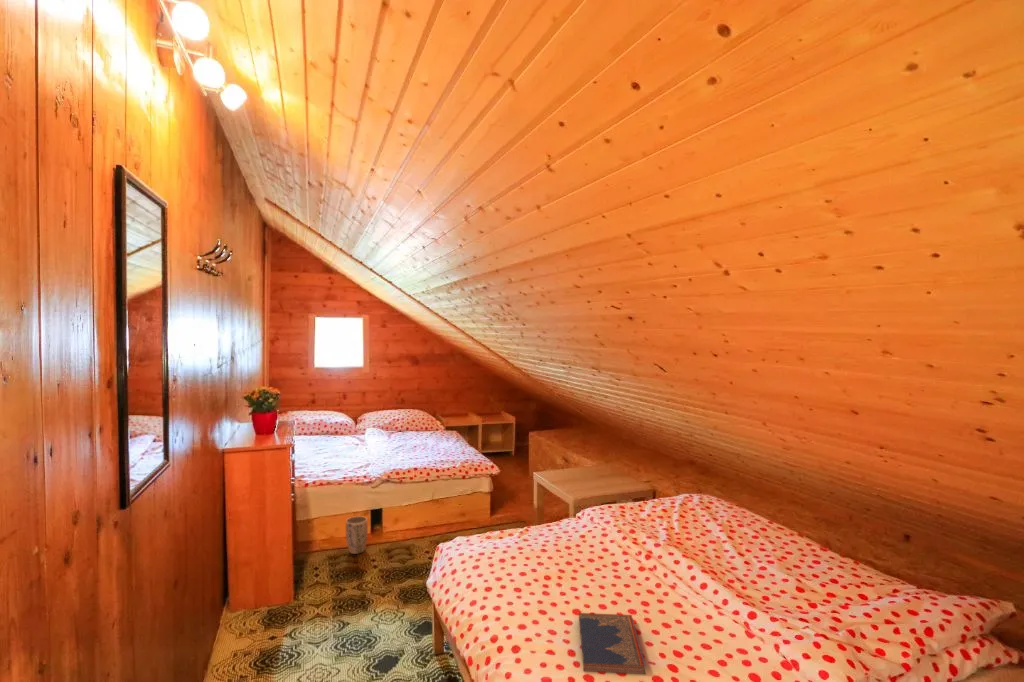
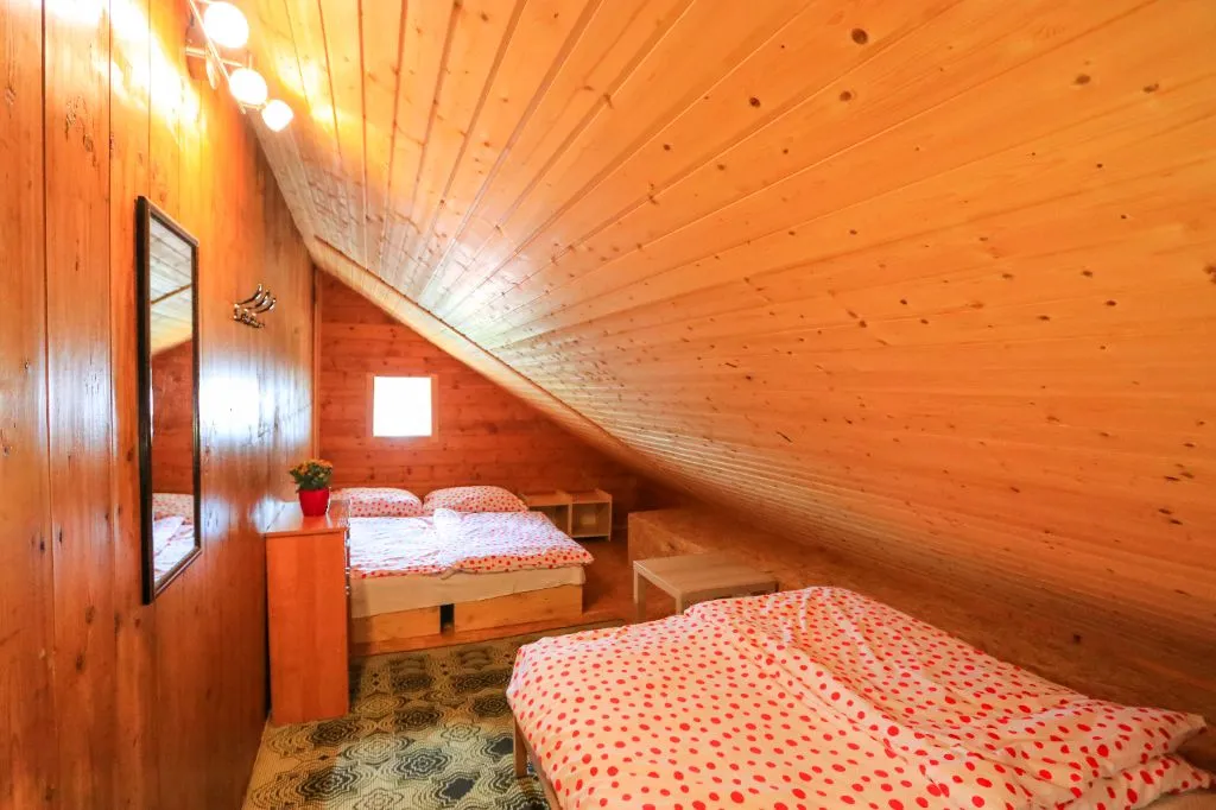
- plant pot (356, 535)
- hardcover book (609, 640)
